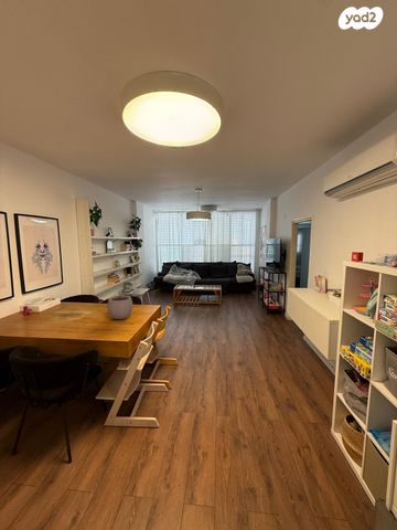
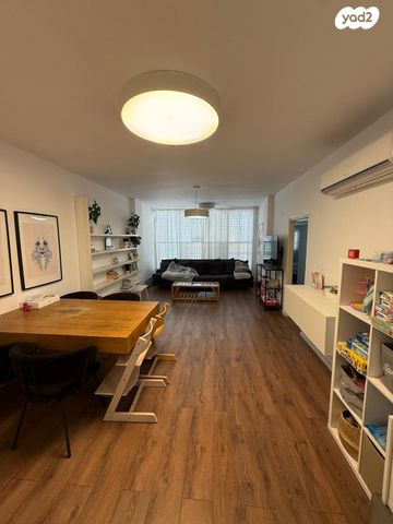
- plant pot (119, 304)
